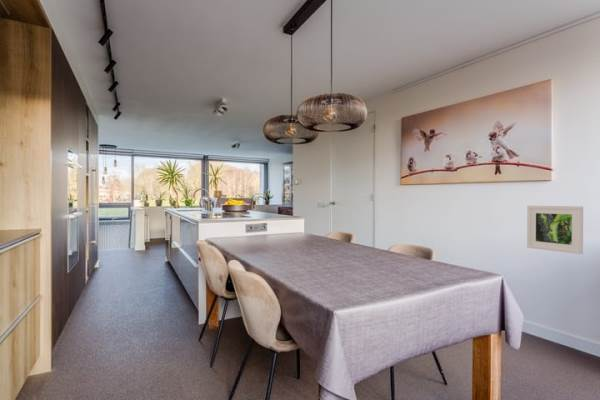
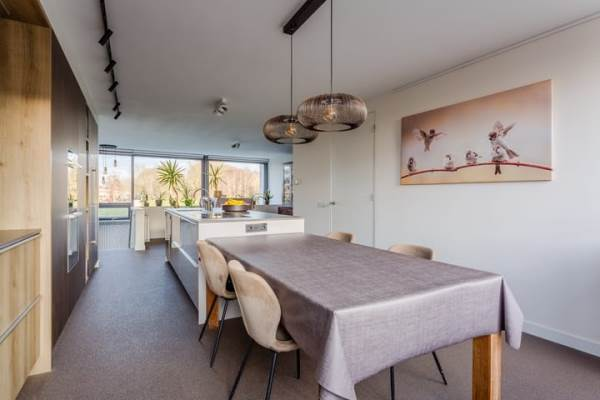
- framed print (553, 228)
